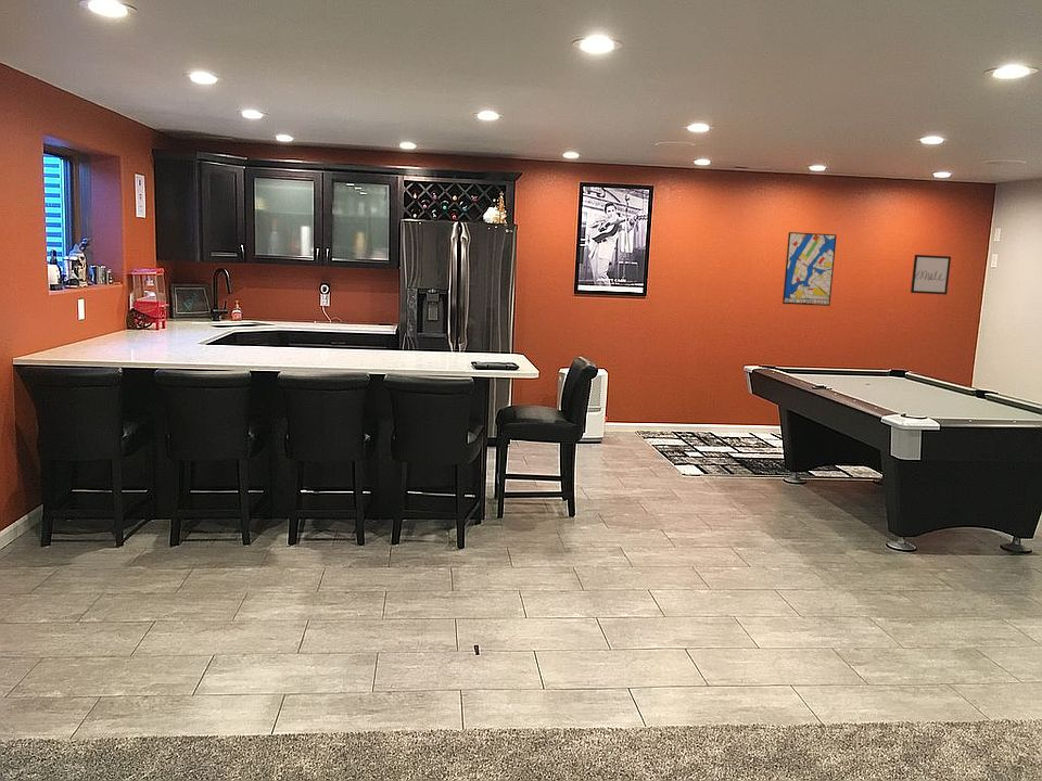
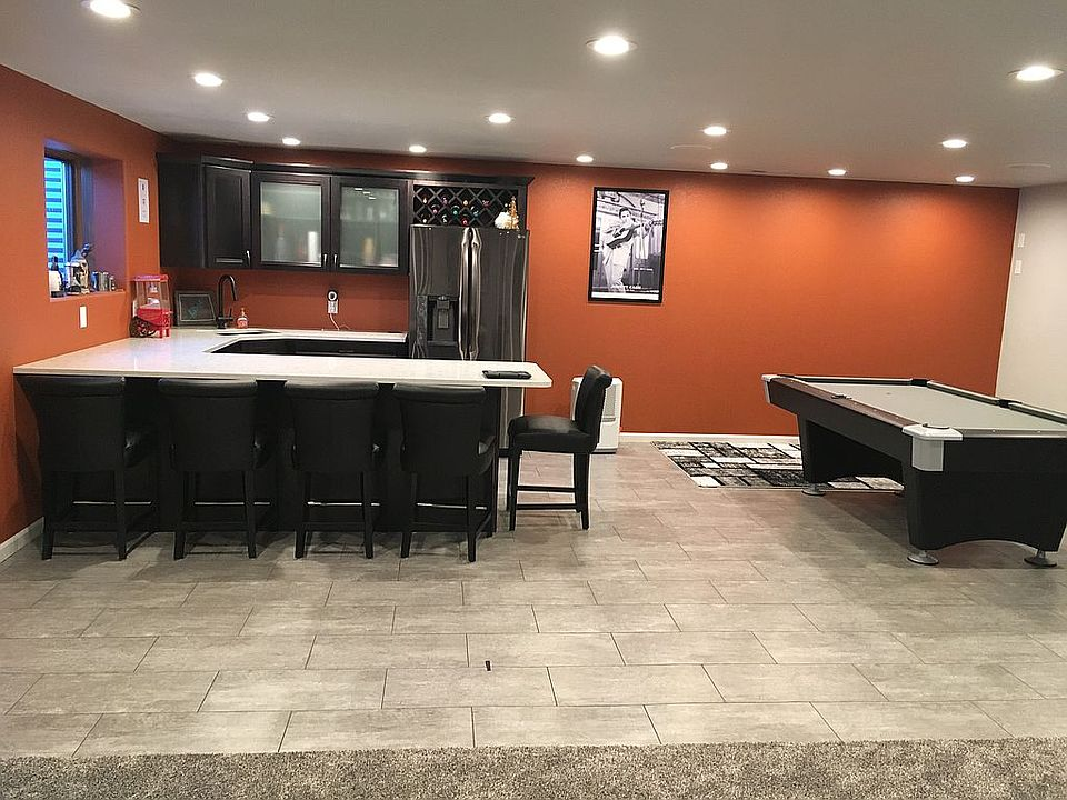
- wall art (809, 269)
- wall art (930, 274)
